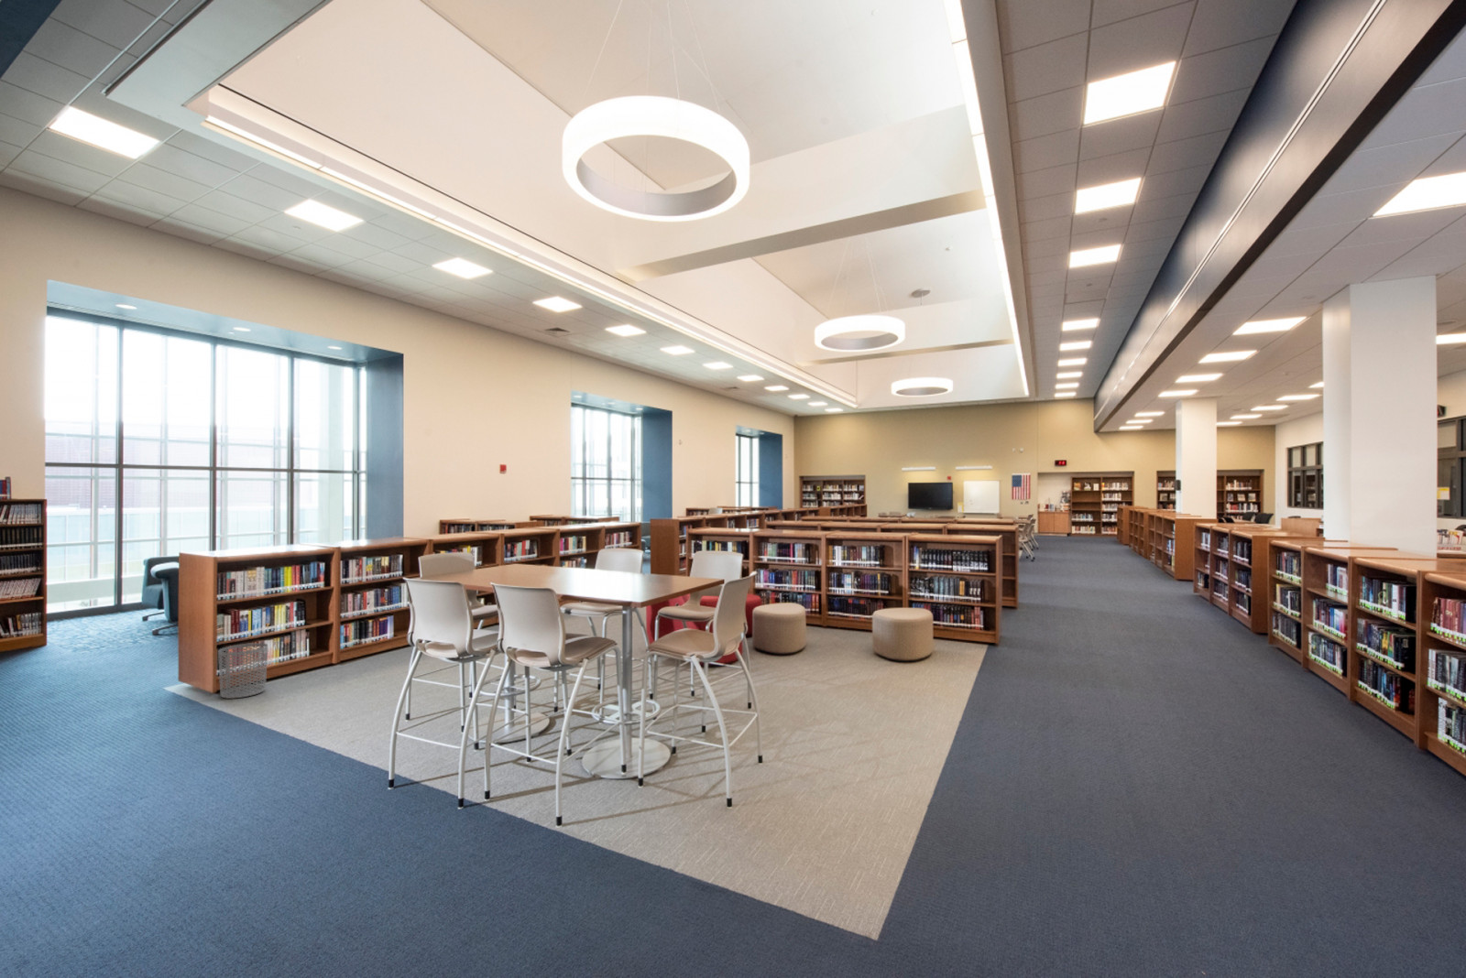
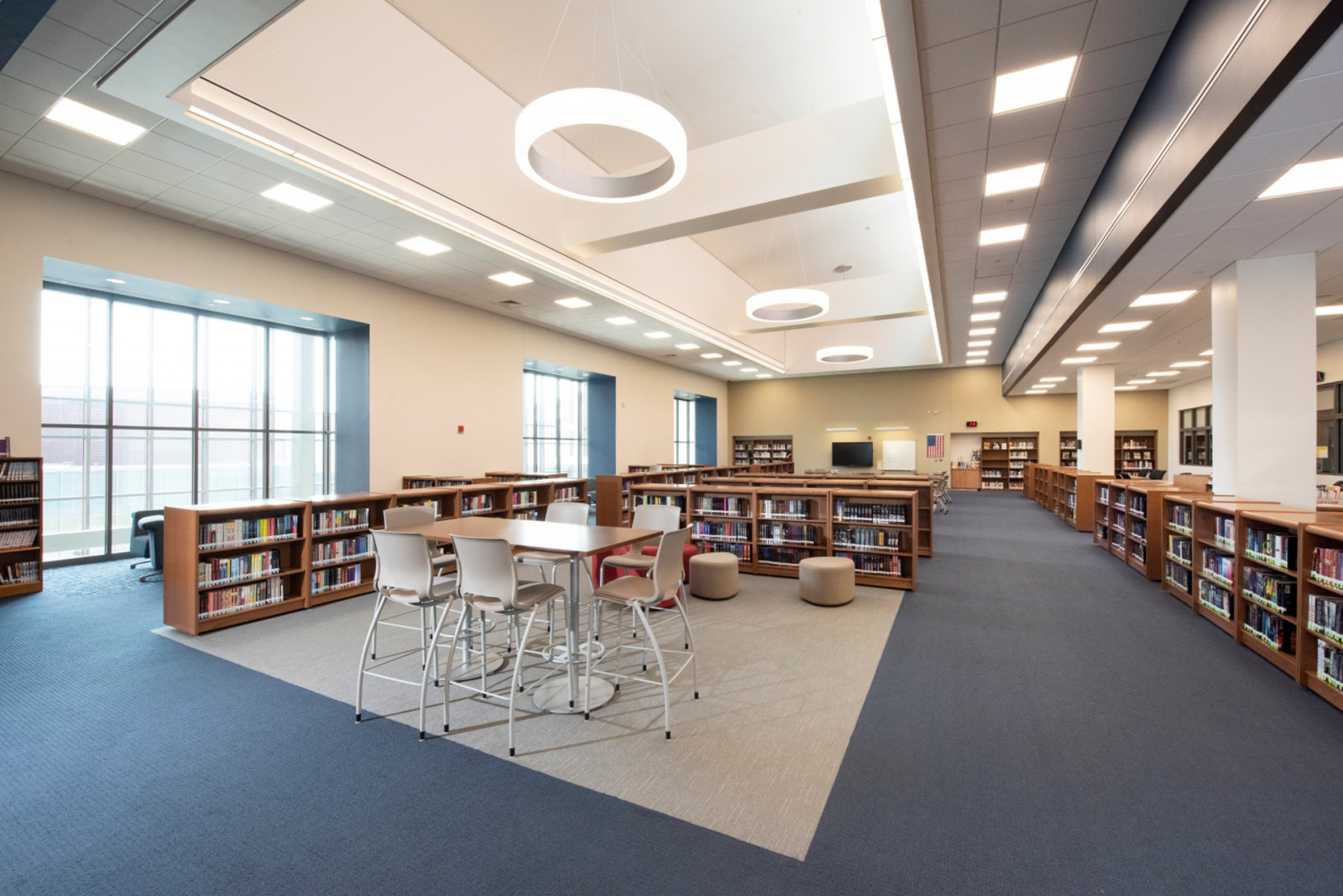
- waste bin (242, 670)
